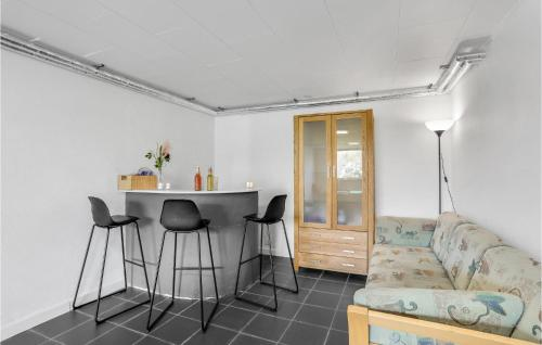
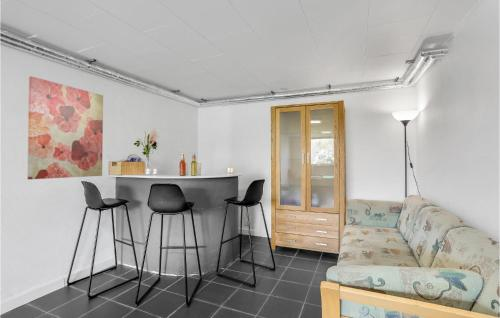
+ wall art (70, 132)
